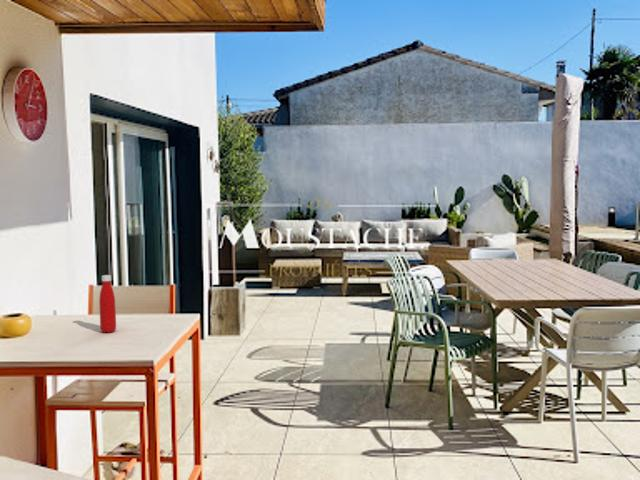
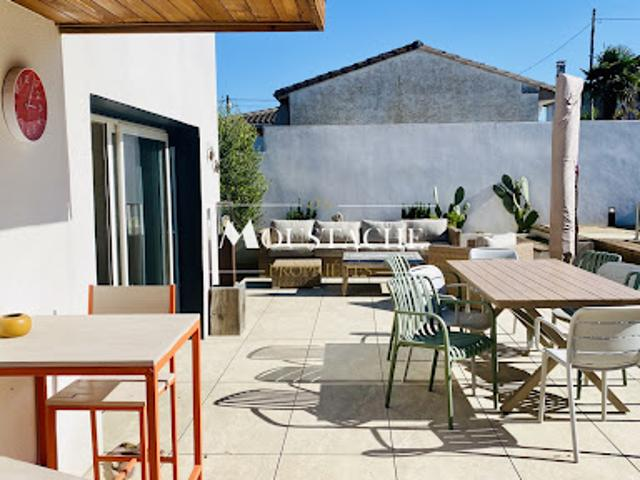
- bottle (107, 303)
